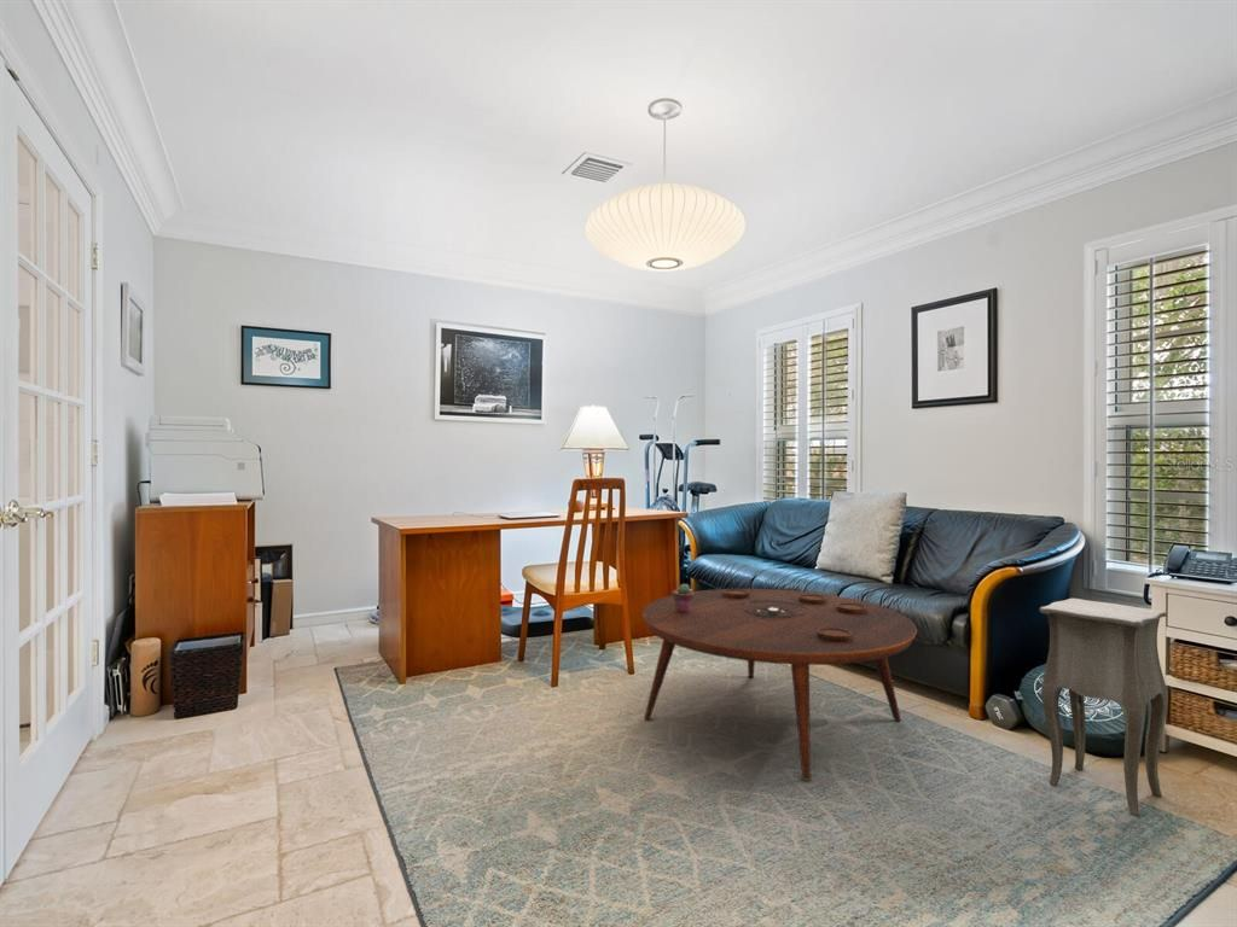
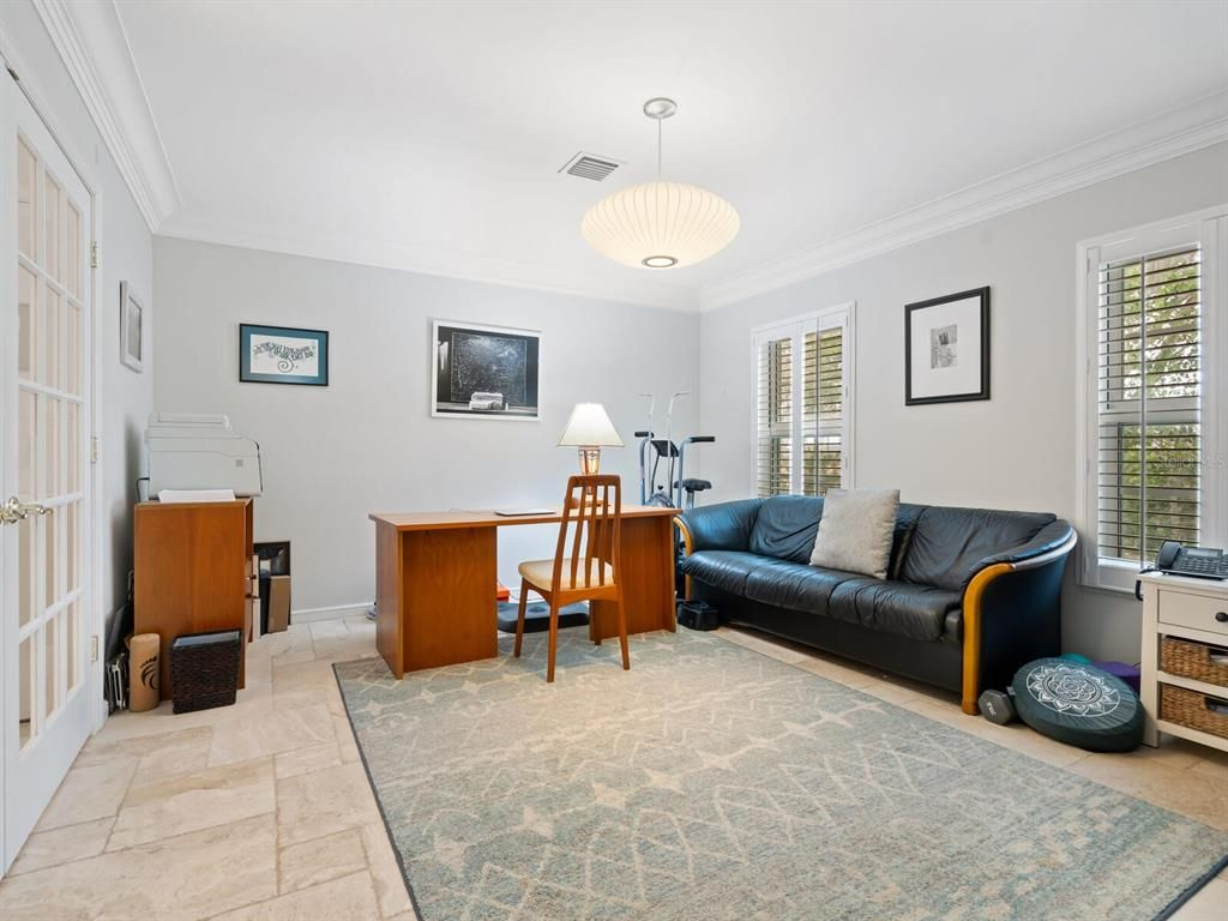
- potted succulent (683, 595)
- coffee table (772, 661)
- side table (1103, 698)
